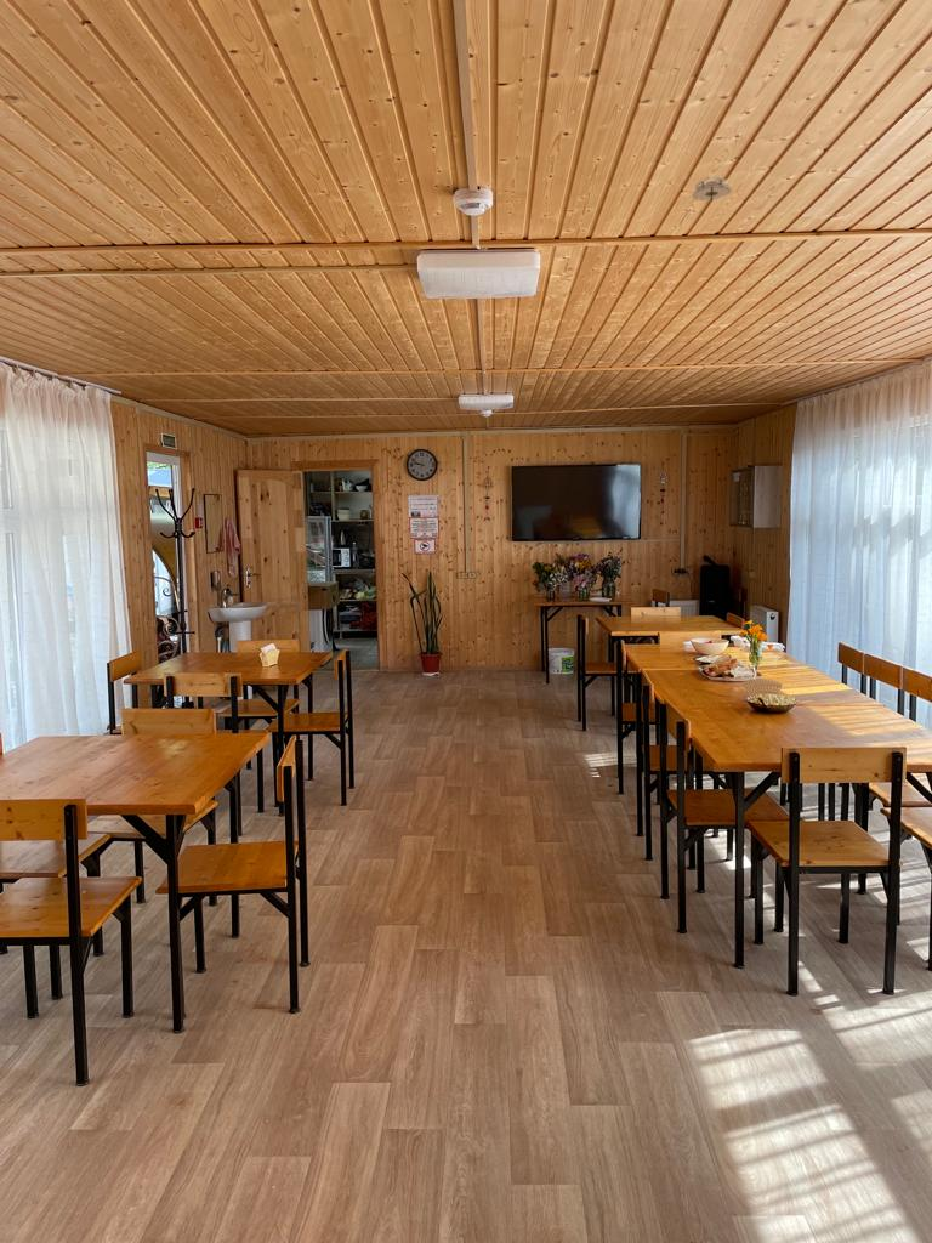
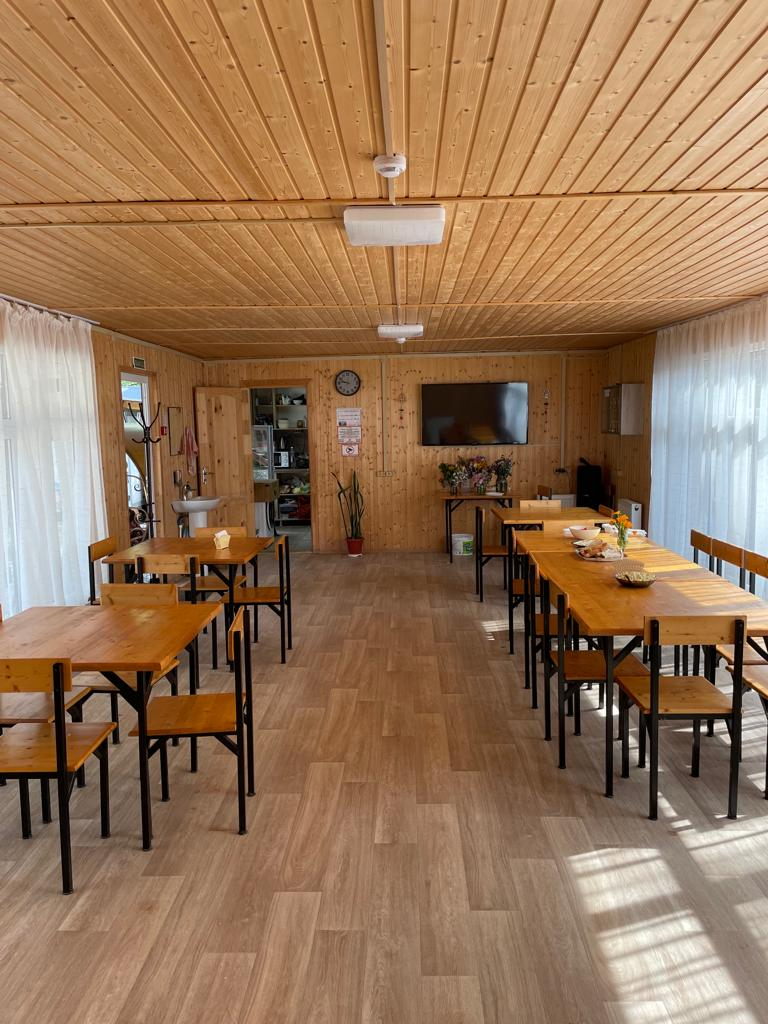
- smoke detector (710, 189)
